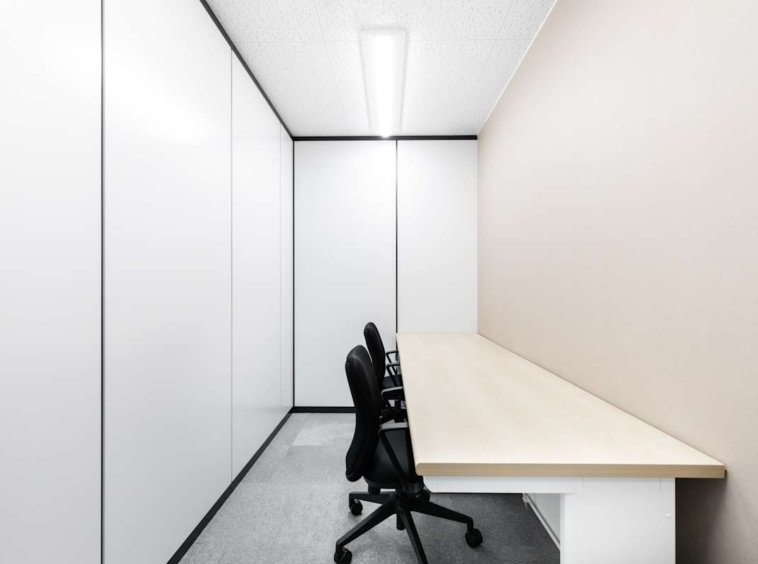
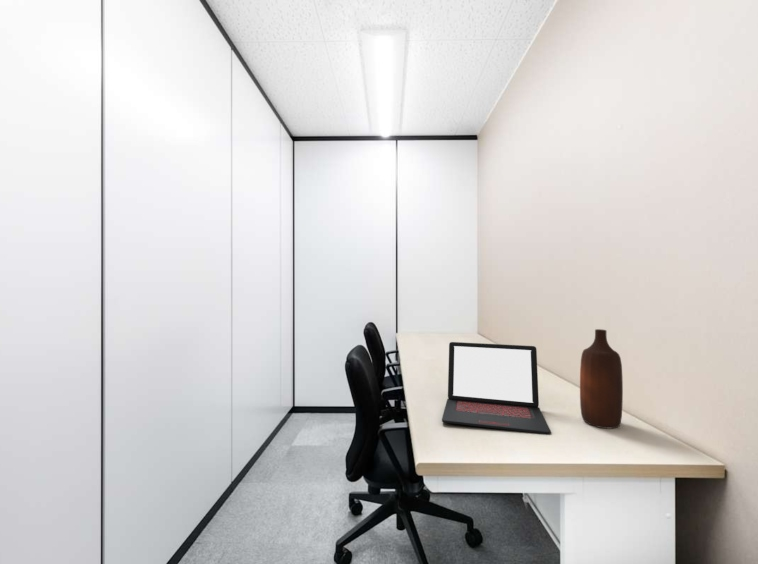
+ bottle (600, 376)
+ laptop (492, 382)
